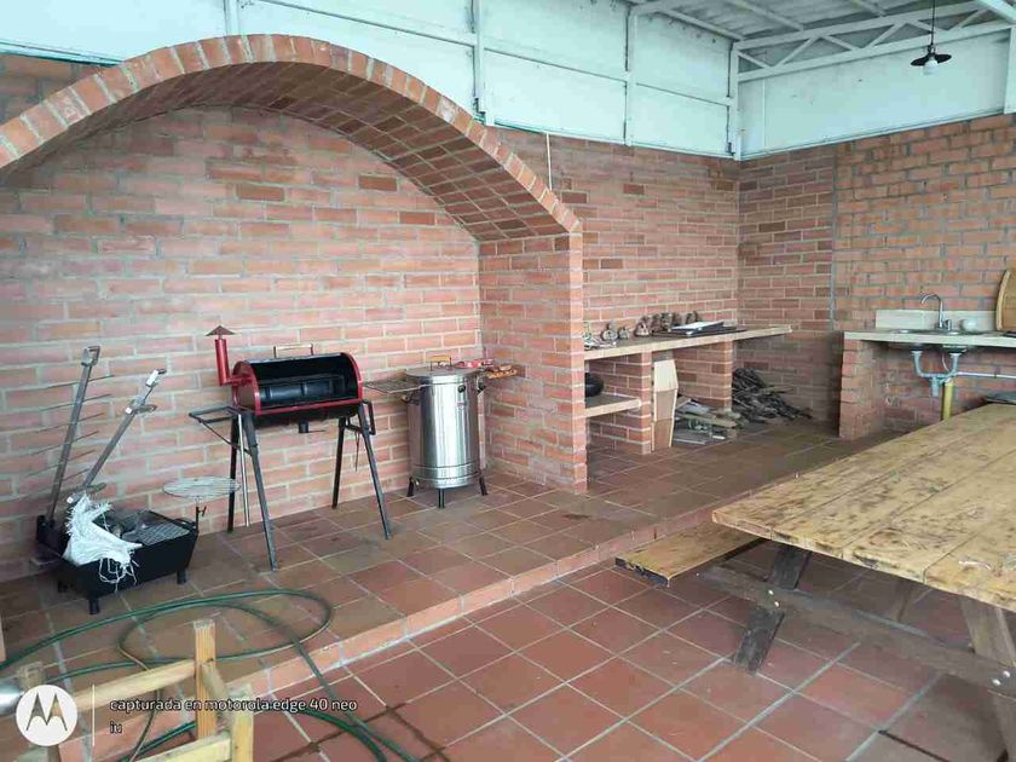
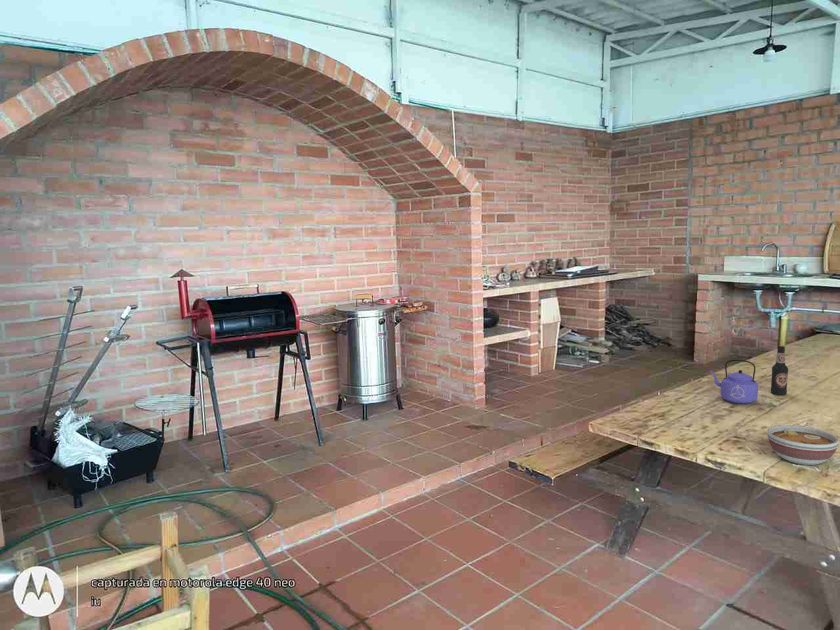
+ kettle (733, 379)
+ bottle (779, 370)
+ bowl (801, 447)
